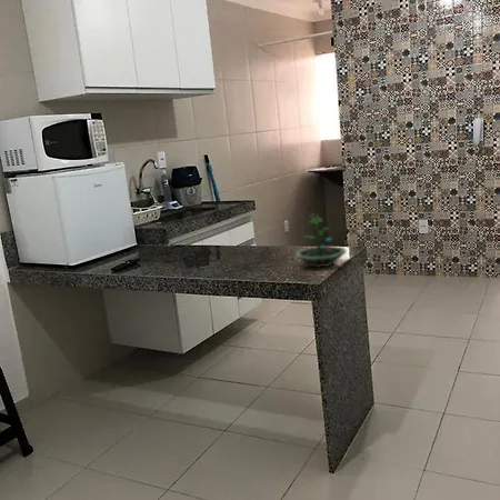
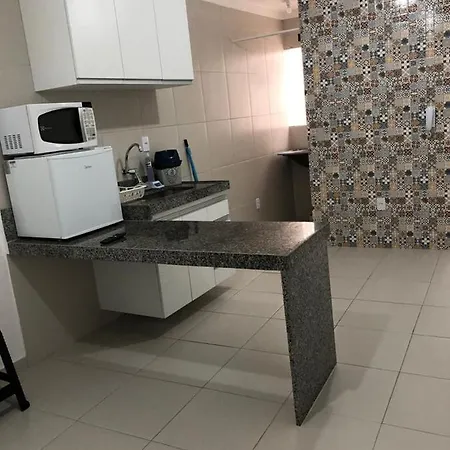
- terrarium (318, 223)
